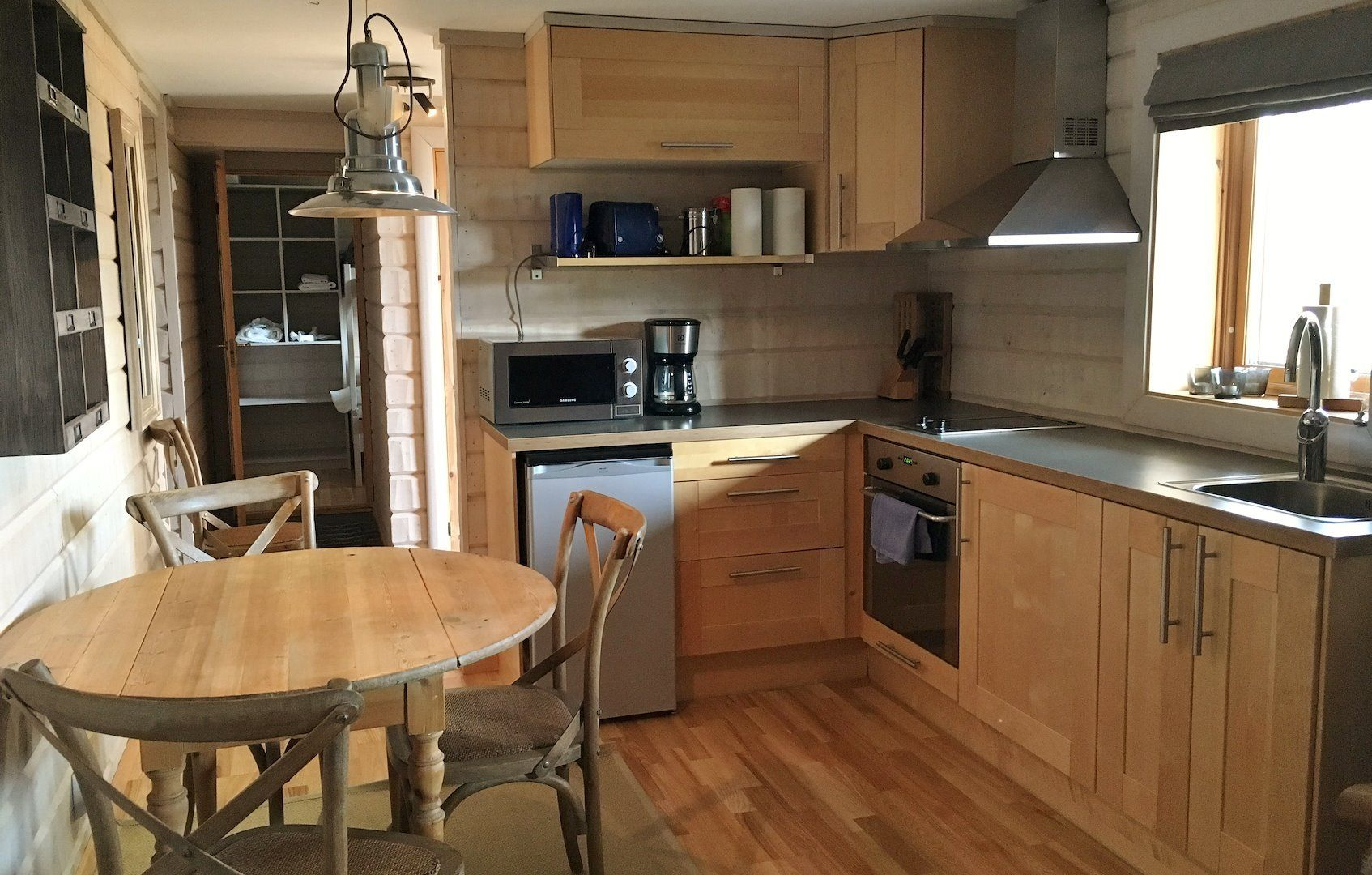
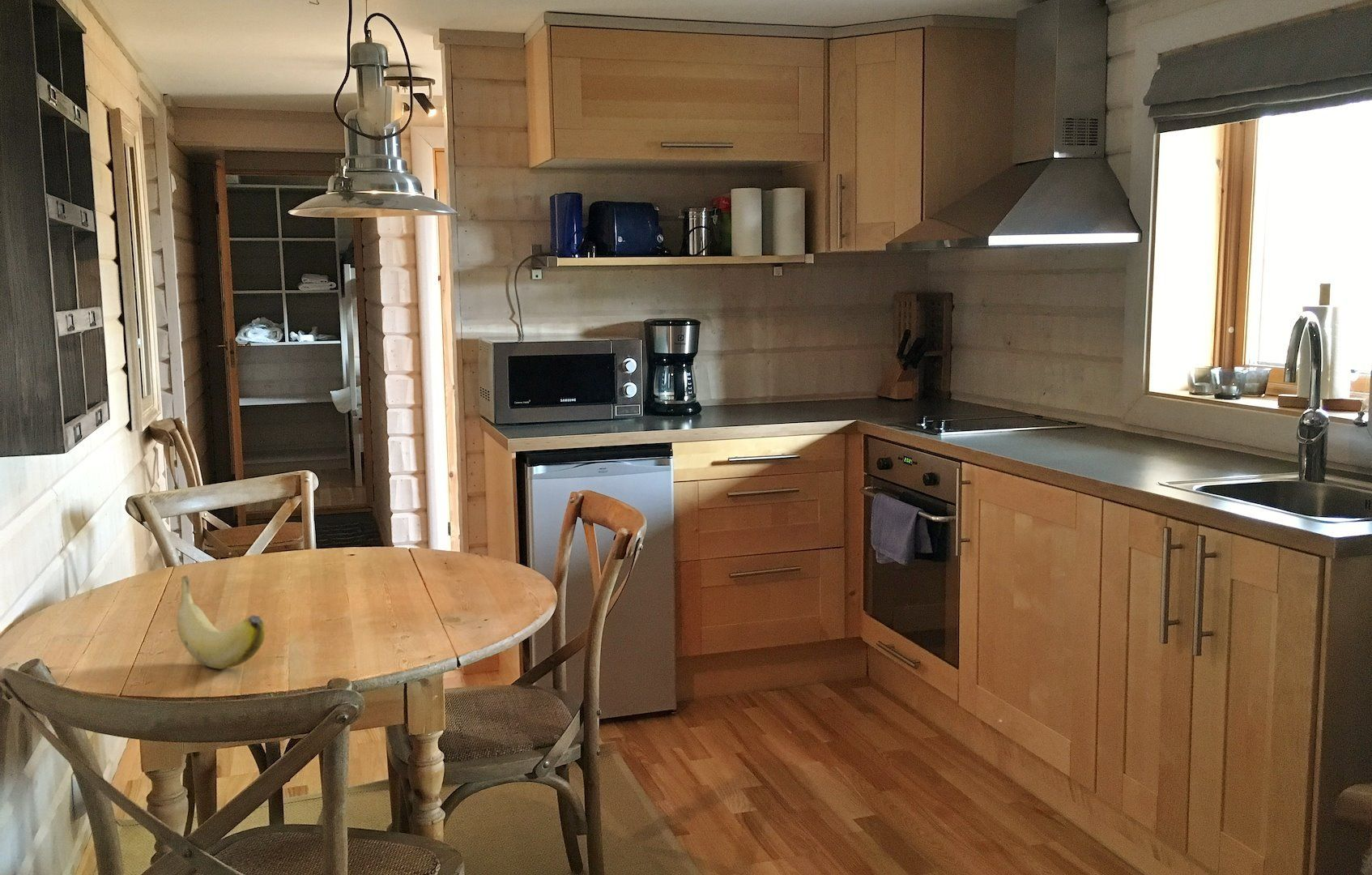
+ banana (215, 628)
